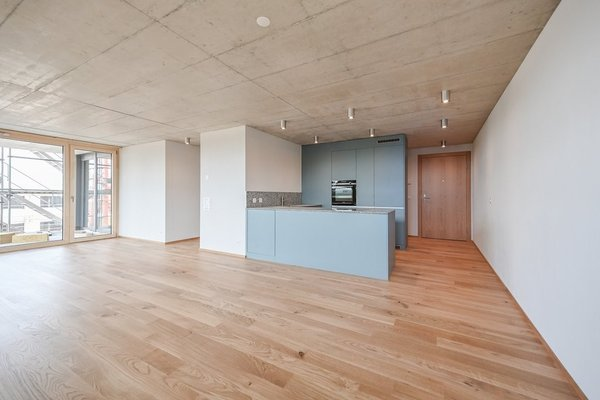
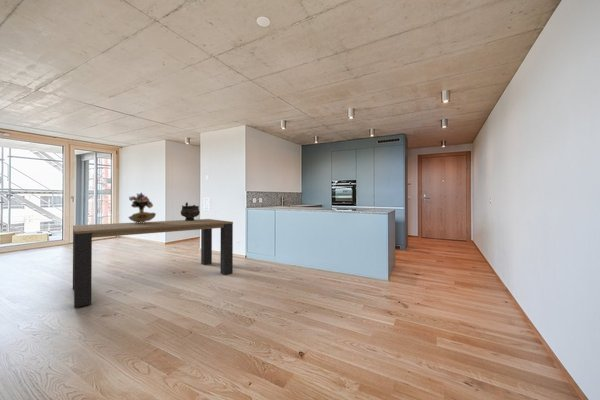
+ bouquet (142, 207)
+ vessel (190, 211)
+ dining table (159, 232)
